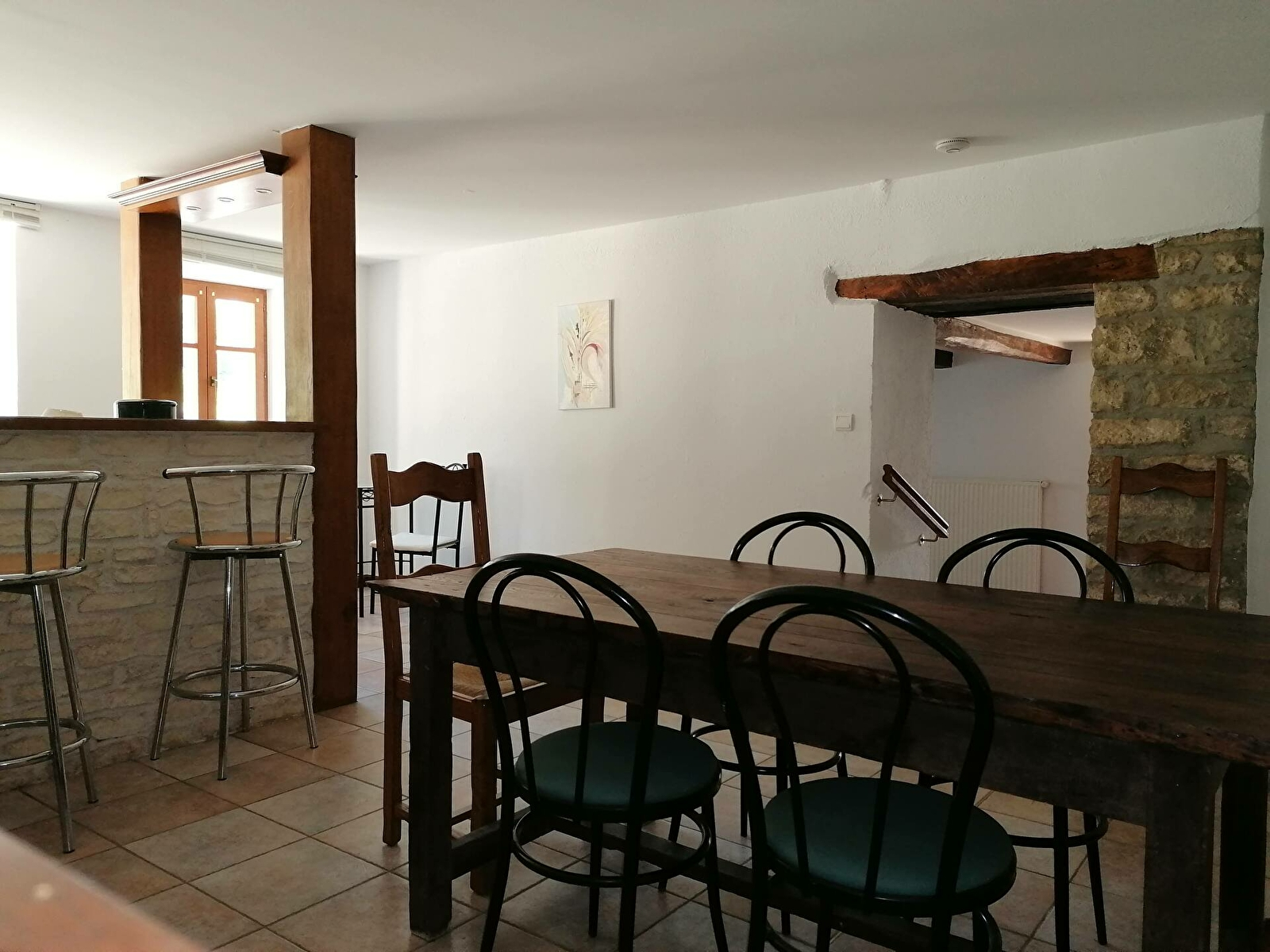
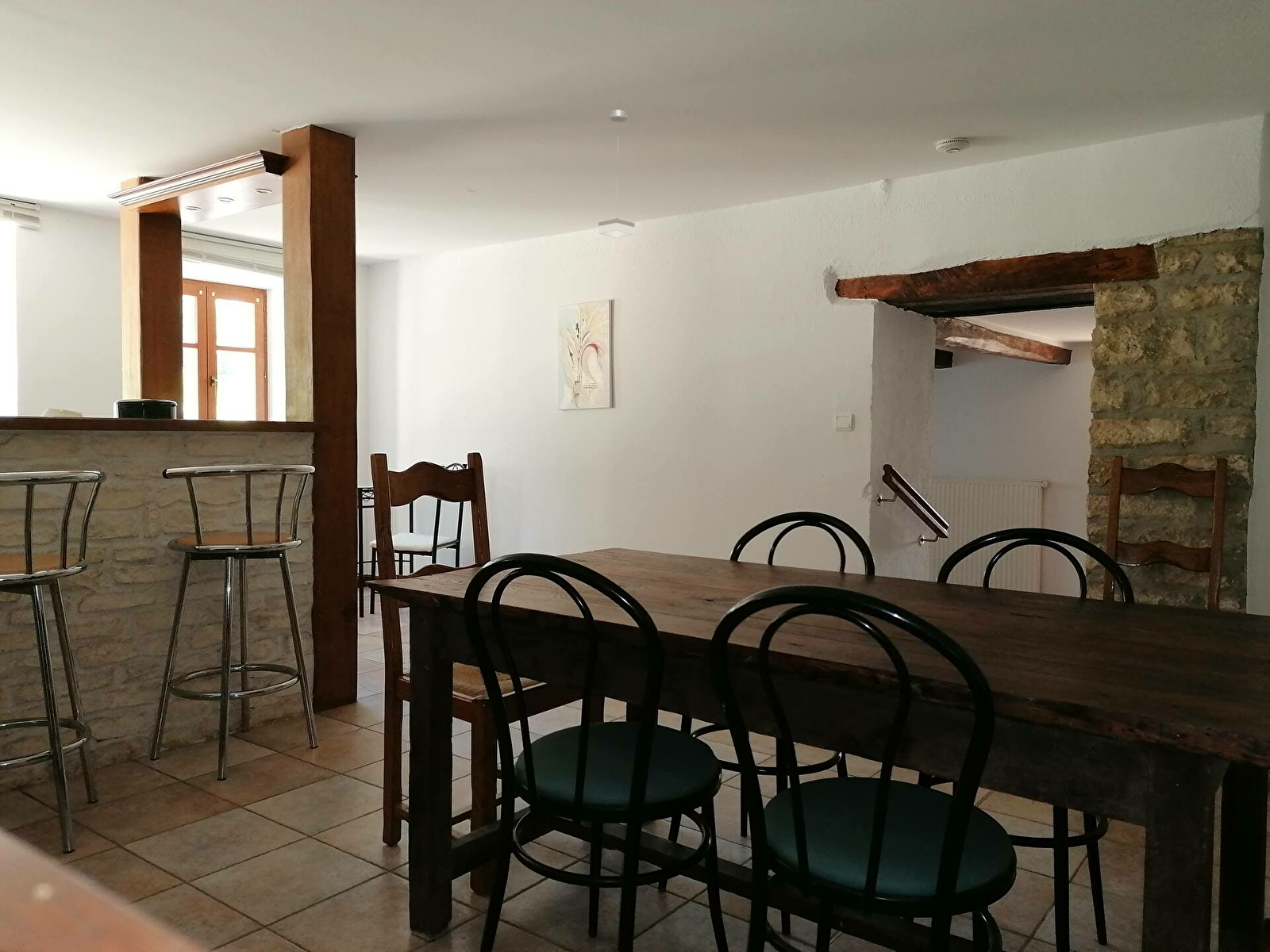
+ pendant lamp (617, 181)
